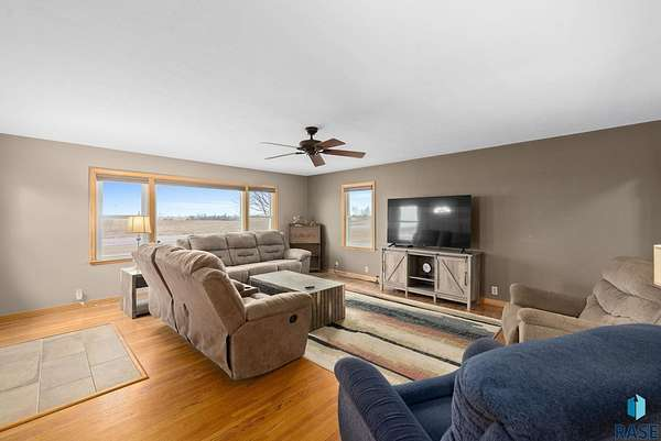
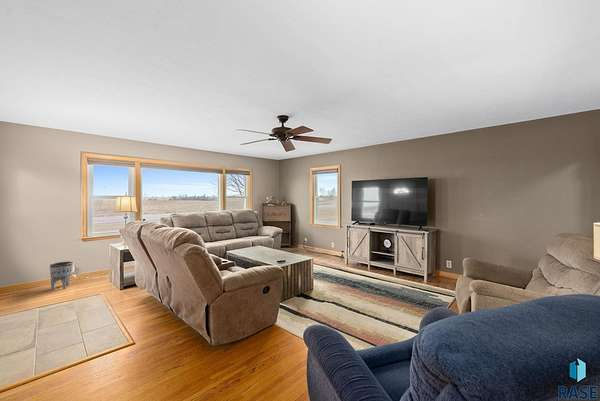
+ planter (61, 275)
